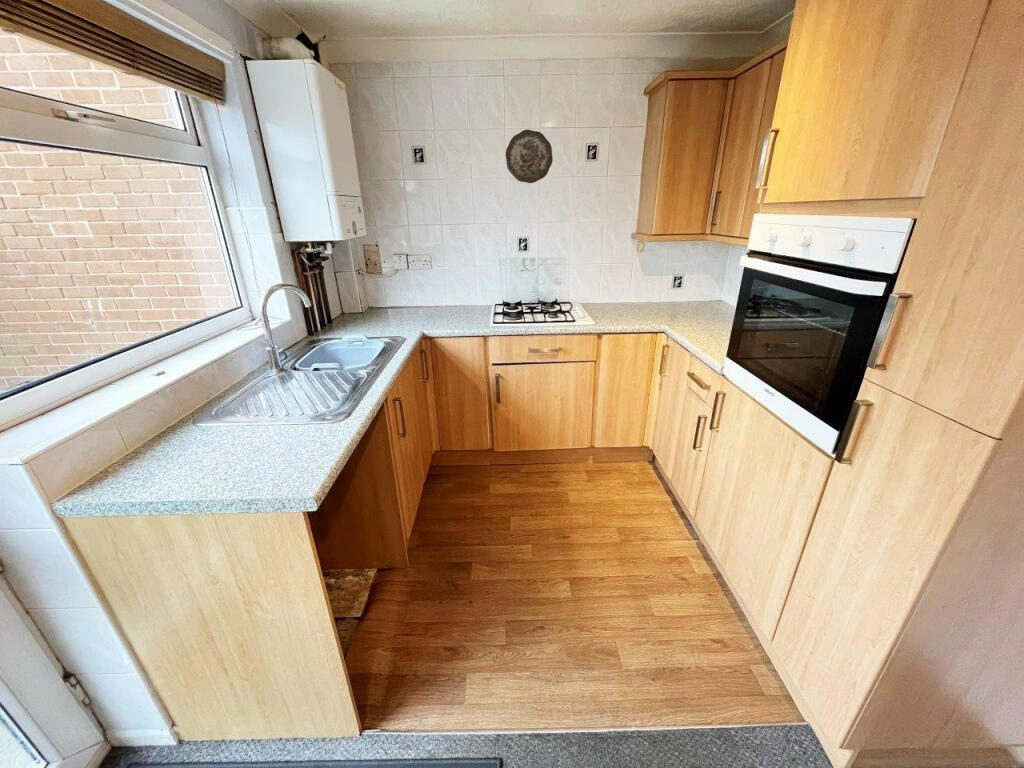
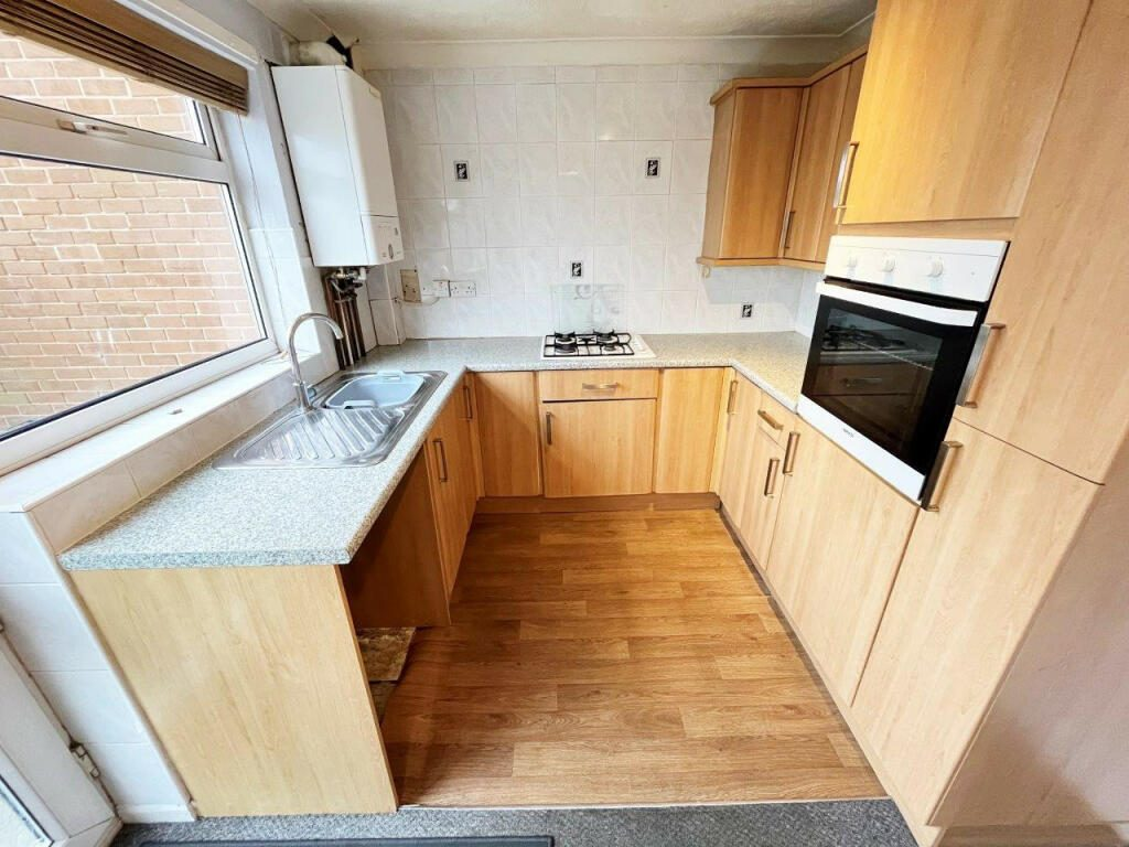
- decorative plate (529, 157)
